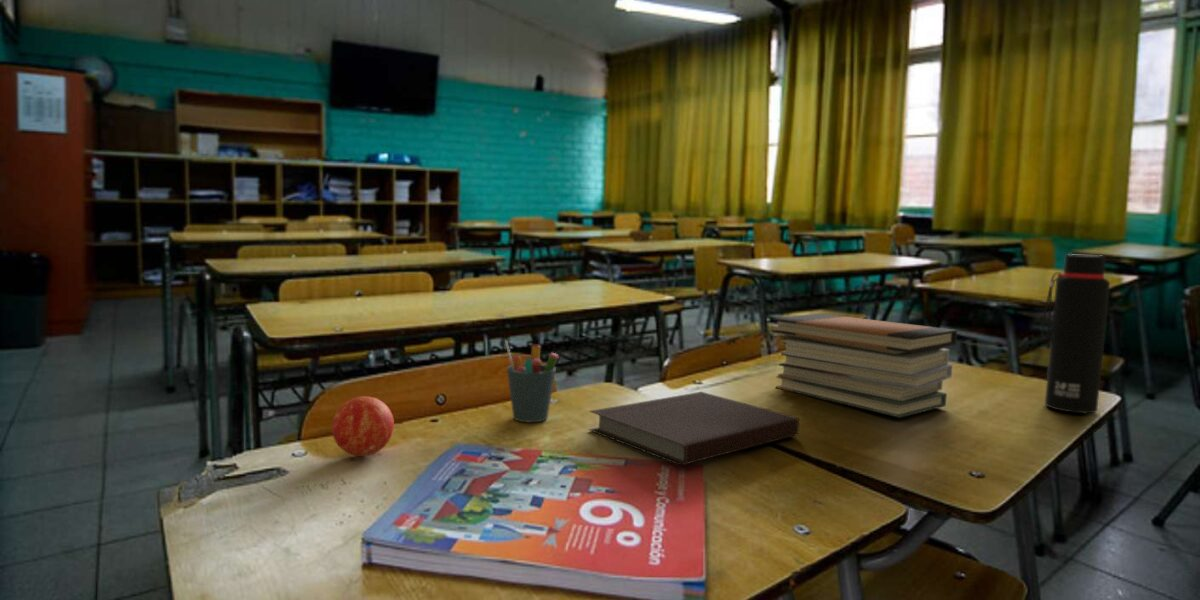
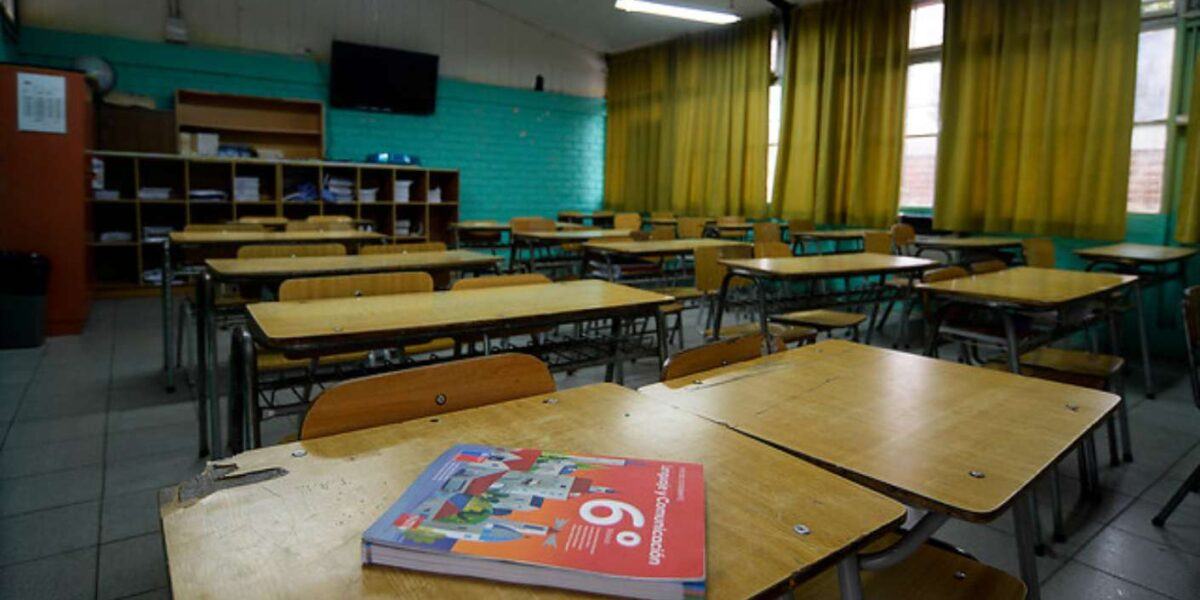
- water bottle (1072, 332)
- book stack (861, 360)
- apple (363, 425)
- pen holder (531, 379)
- notebook (693, 424)
